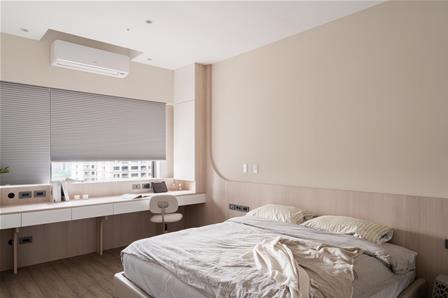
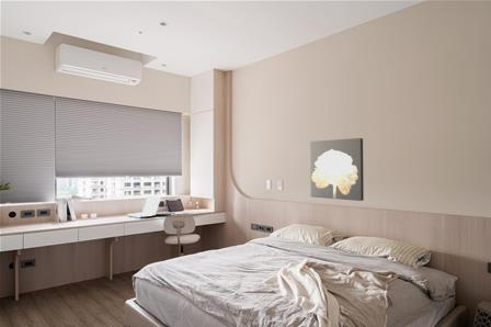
+ wall art (334, 169)
+ laptop (144, 206)
